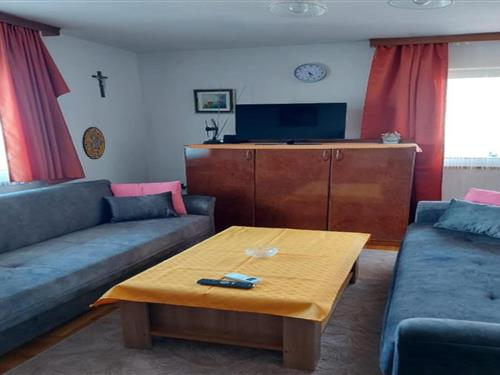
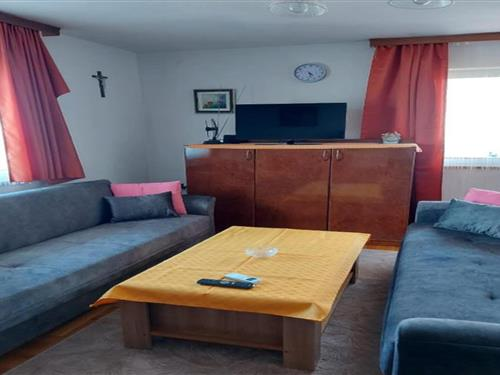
- manhole cover (94, 143)
